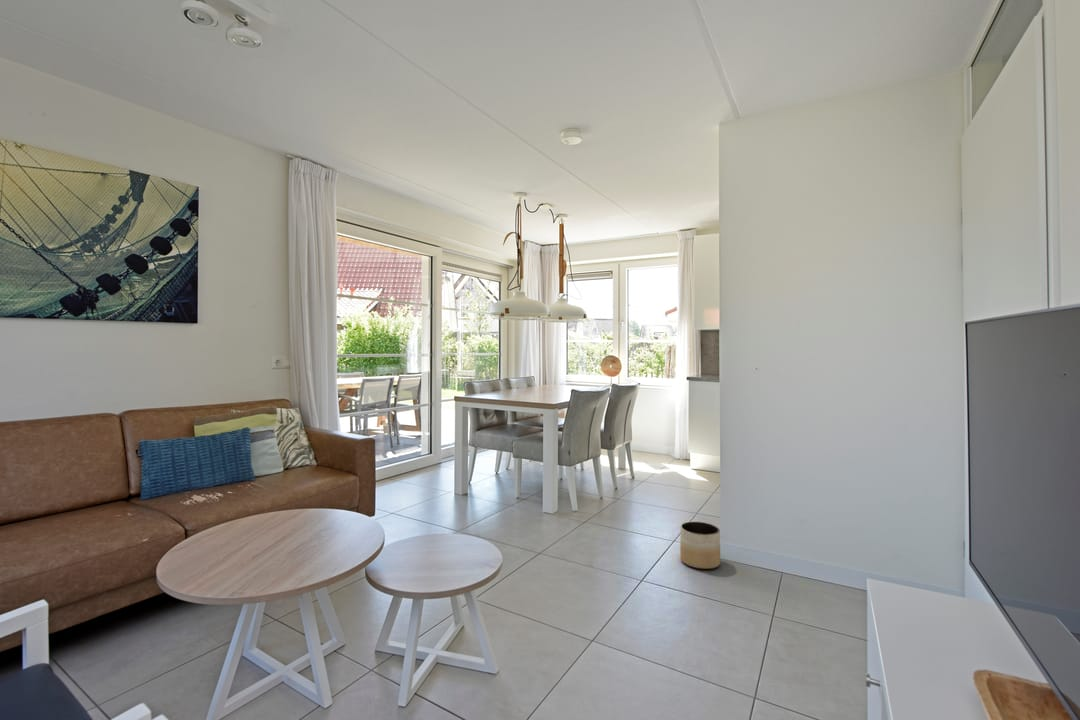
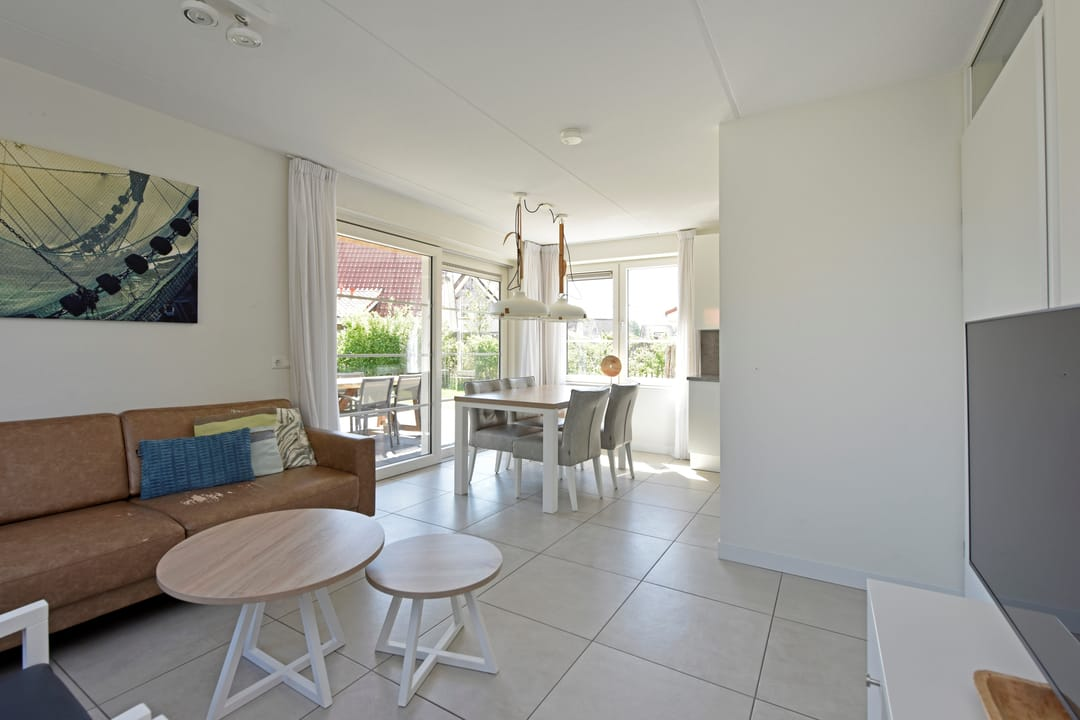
- planter (700, 545)
